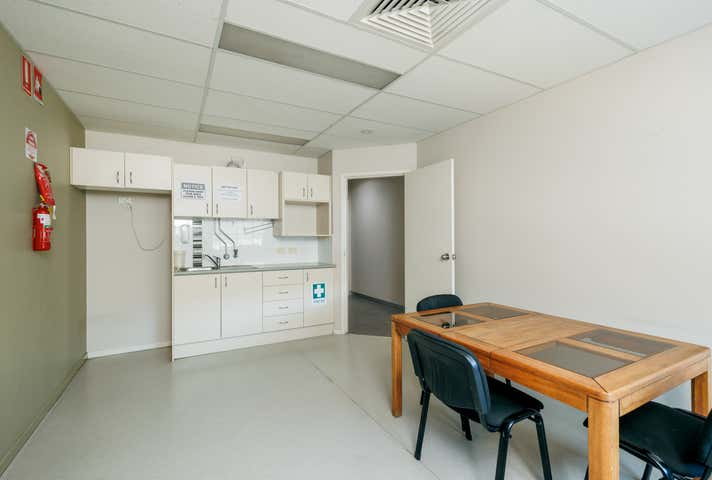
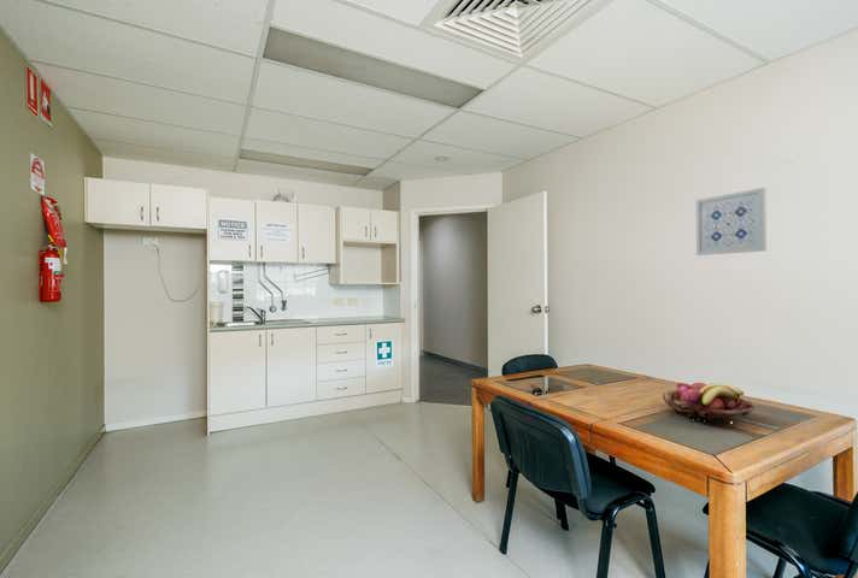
+ wall art (728, 223)
+ fruit basket (706, 399)
